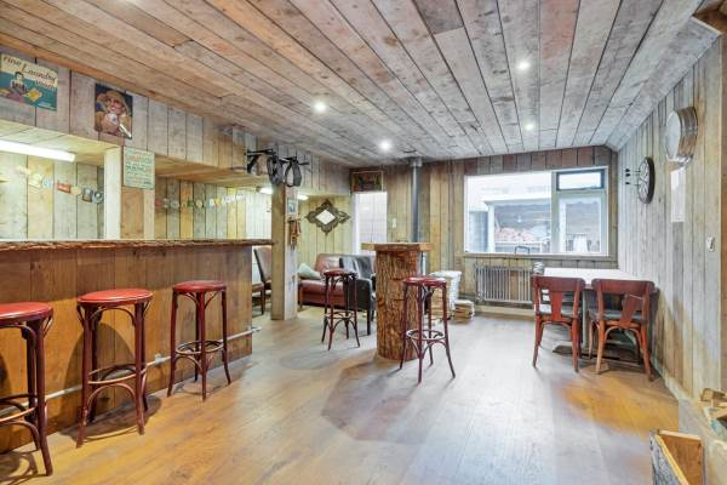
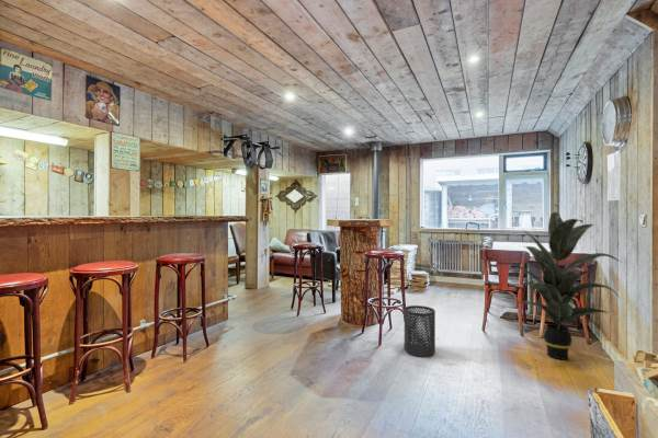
+ trash can (419, 330)
+ indoor plant (560, 283)
